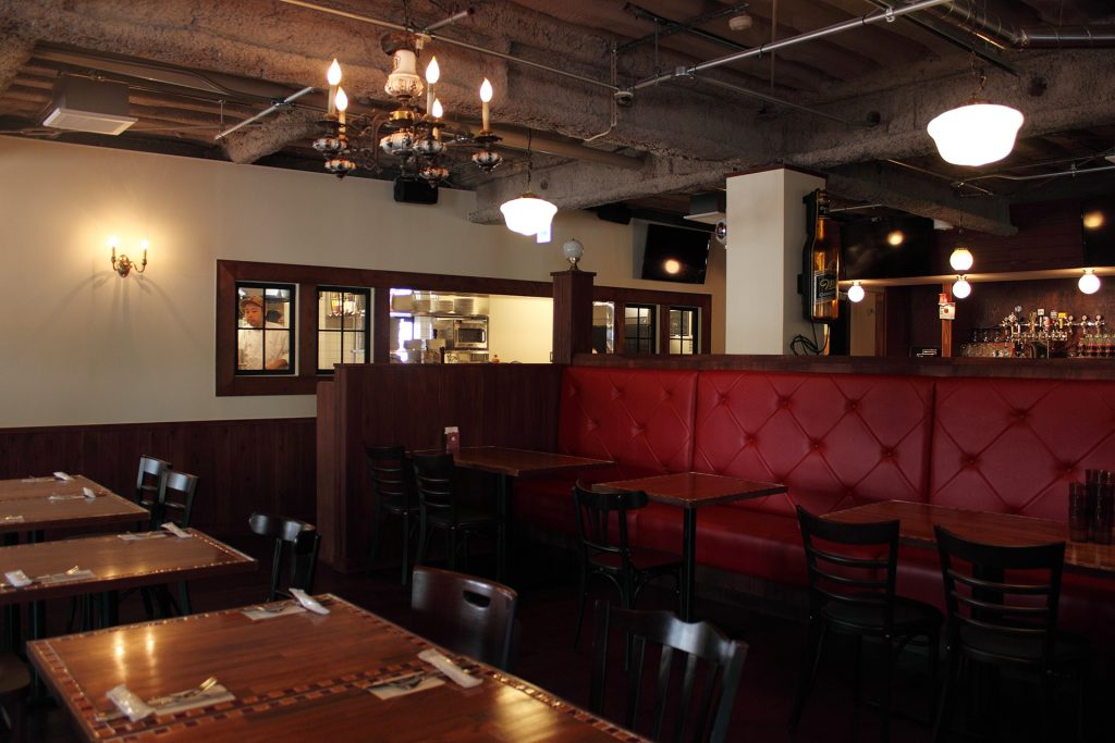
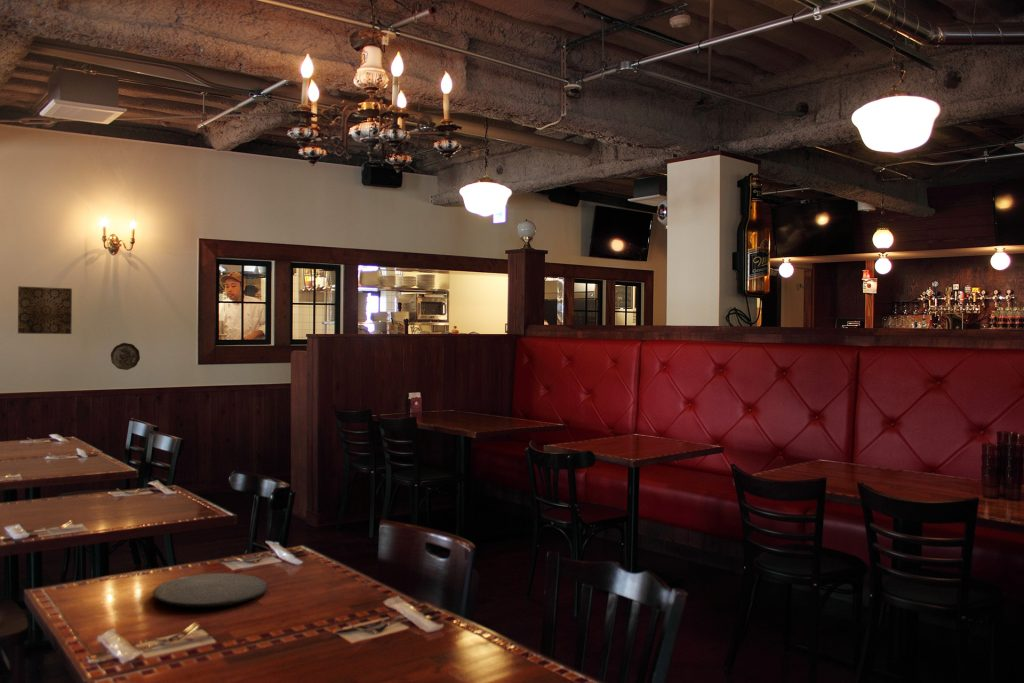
+ decorative plate (125, 356)
+ plate (211, 589)
+ wall art (45, 310)
